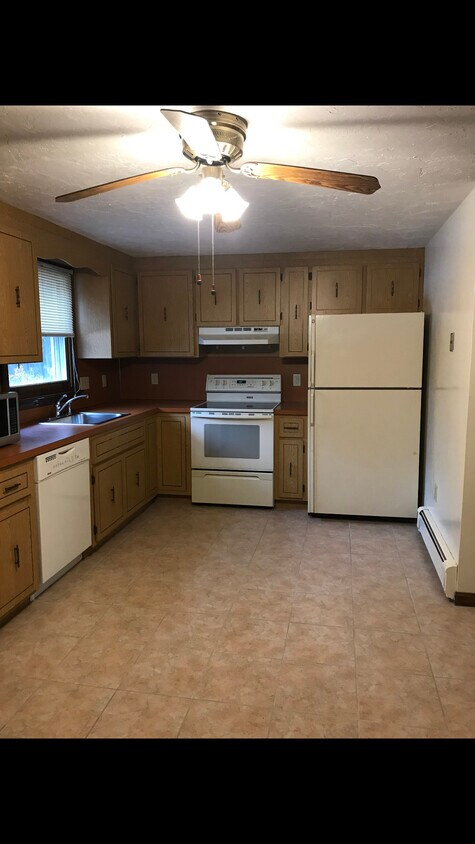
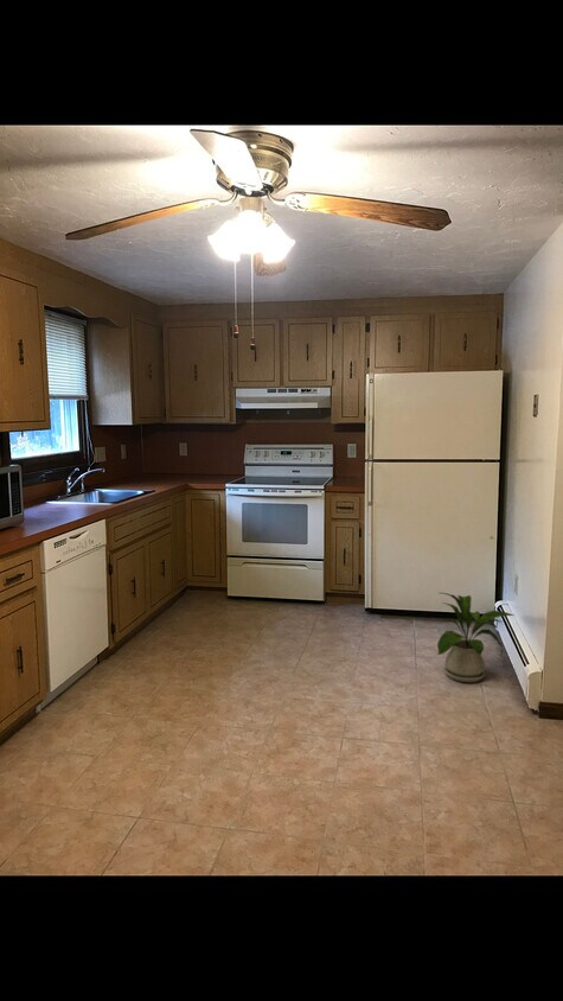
+ house plant (475, 635)
